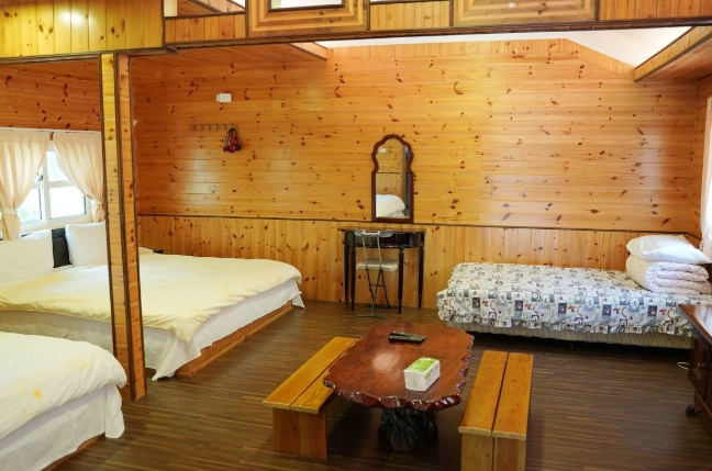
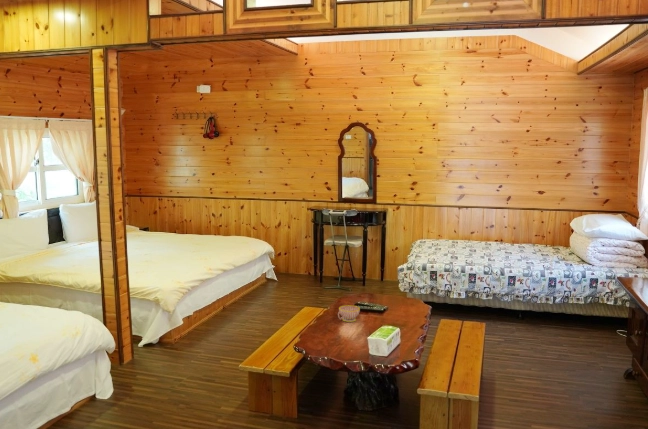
+ teacup (347, 314)
